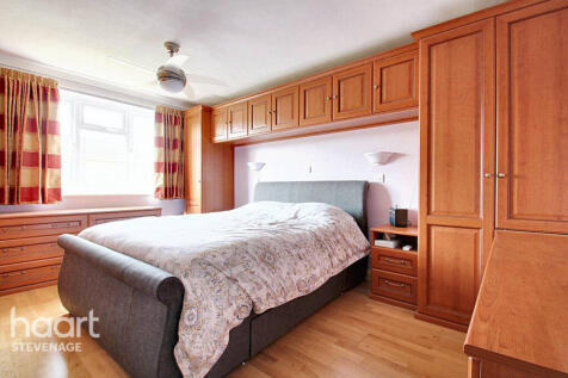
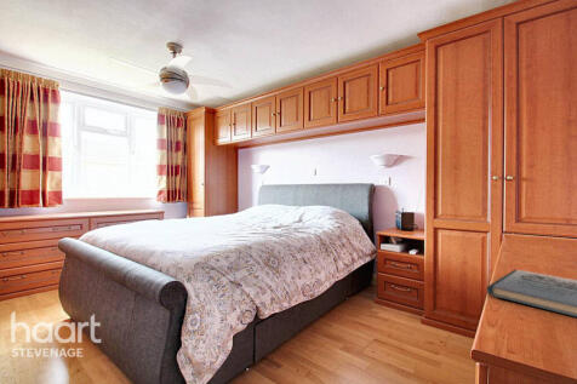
+ book (541, 288)
